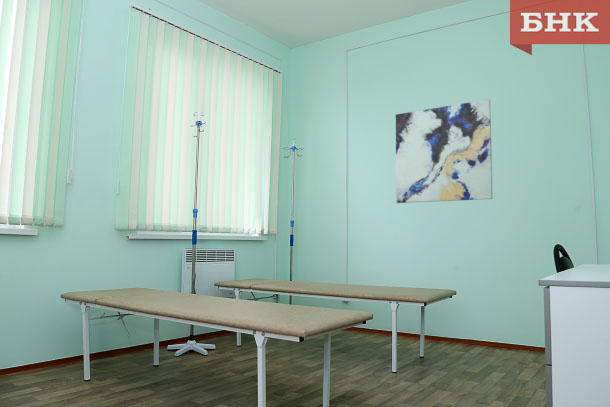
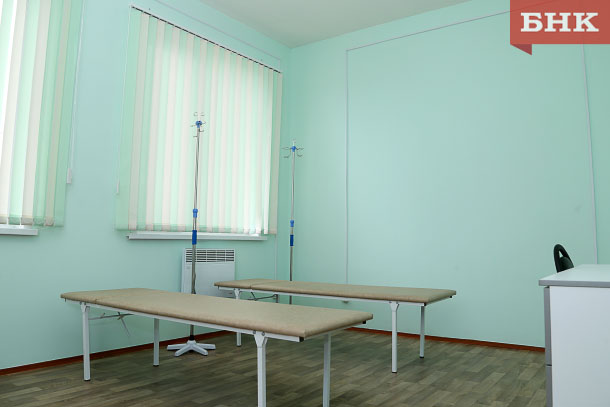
- wall art (440, 153)
